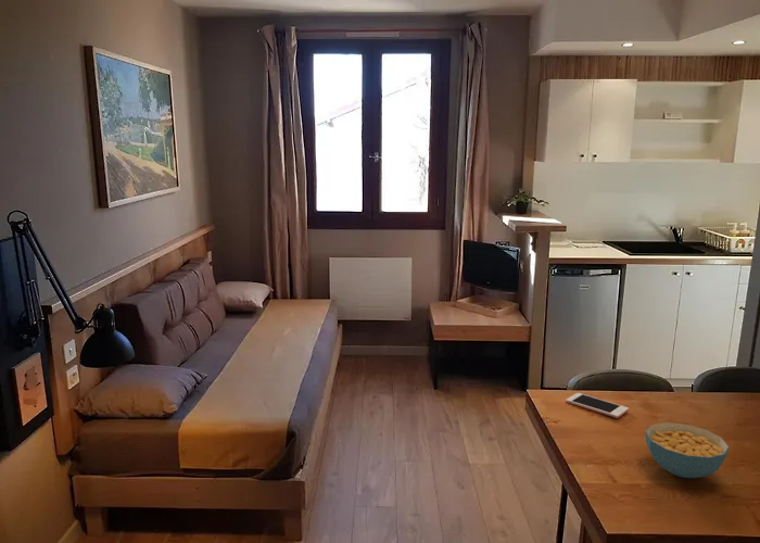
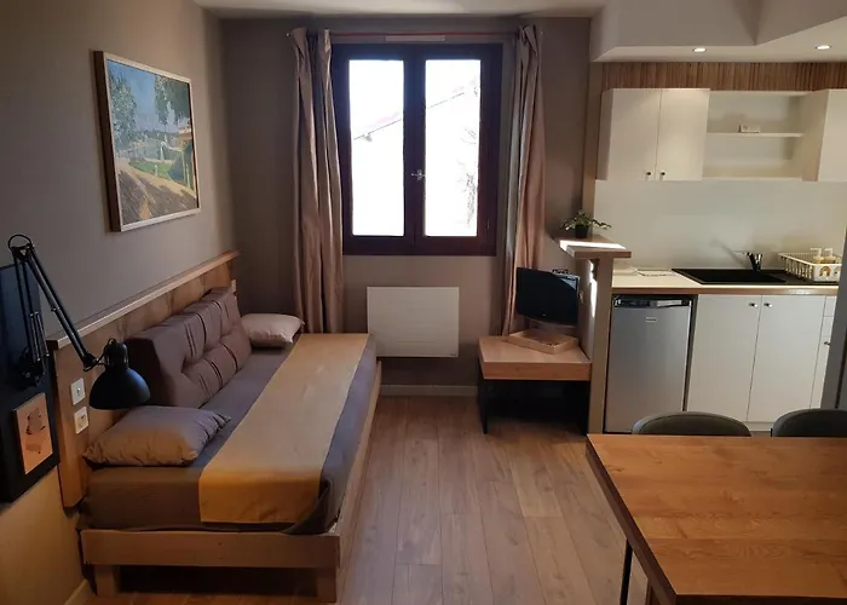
- cell phone (596, 404)
- cereal bowl (684, 455)
